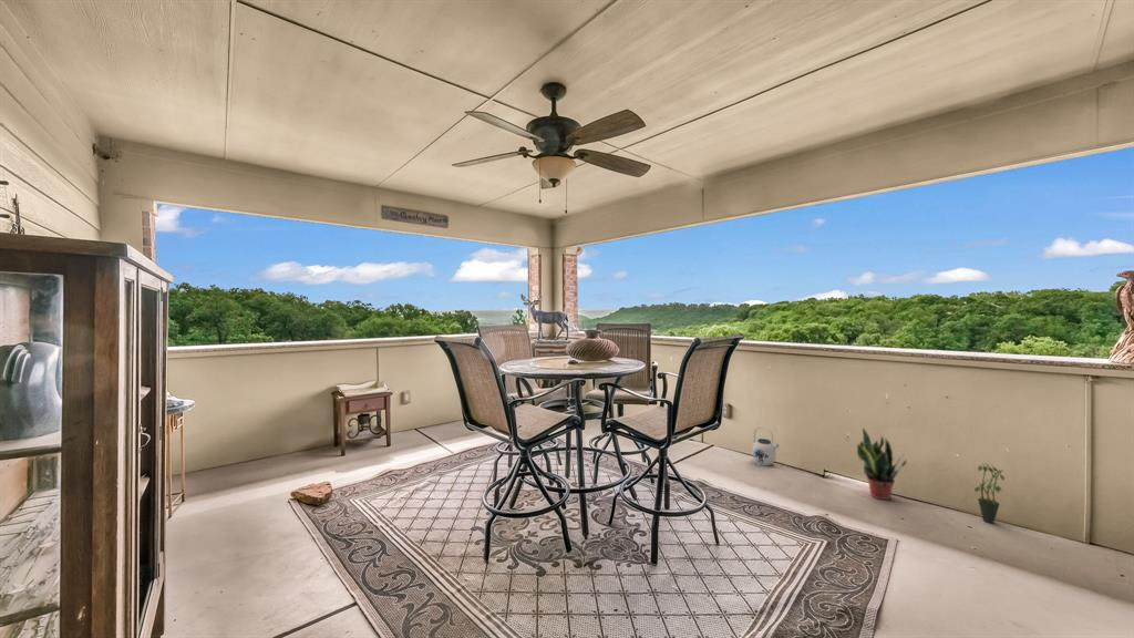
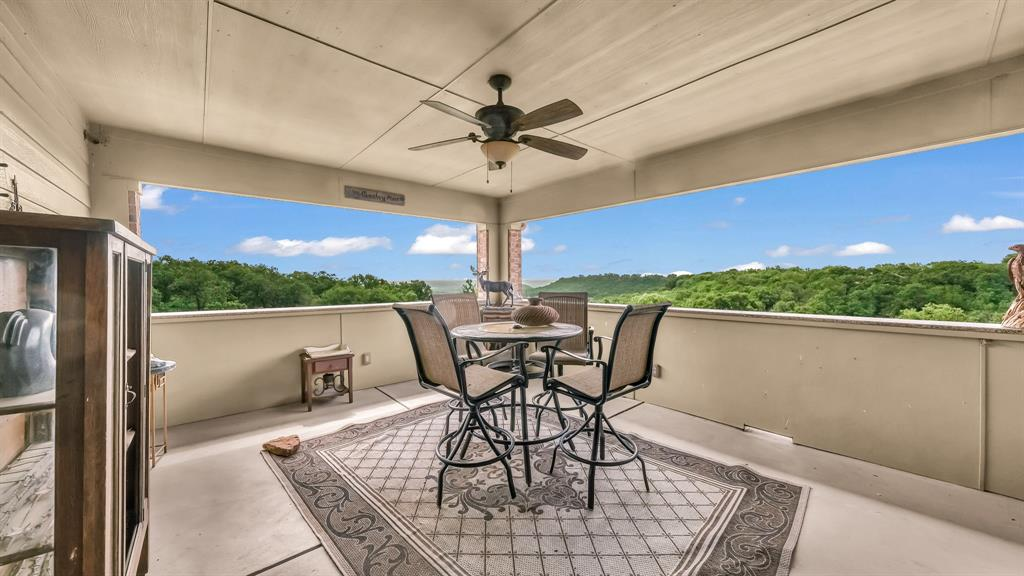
- teapot (765, 445)
- potted plant (992, 493)
- potted plant (879, 464)
